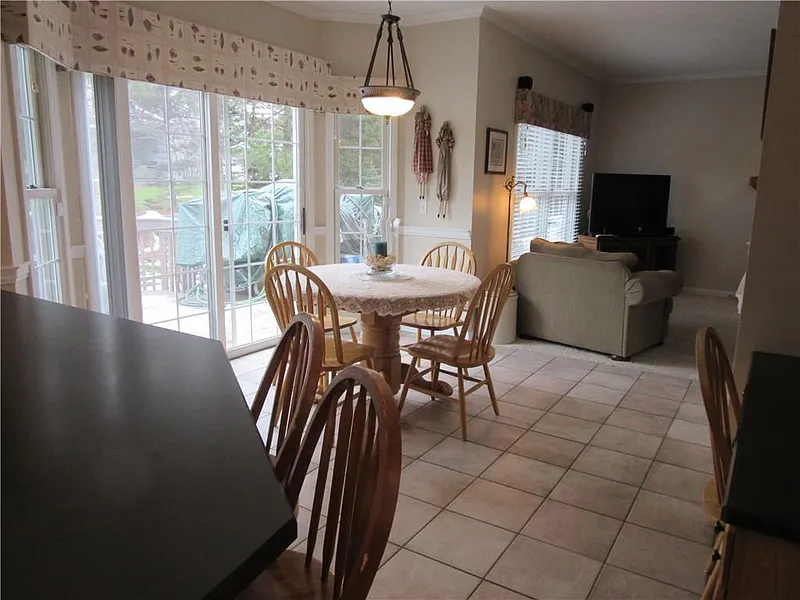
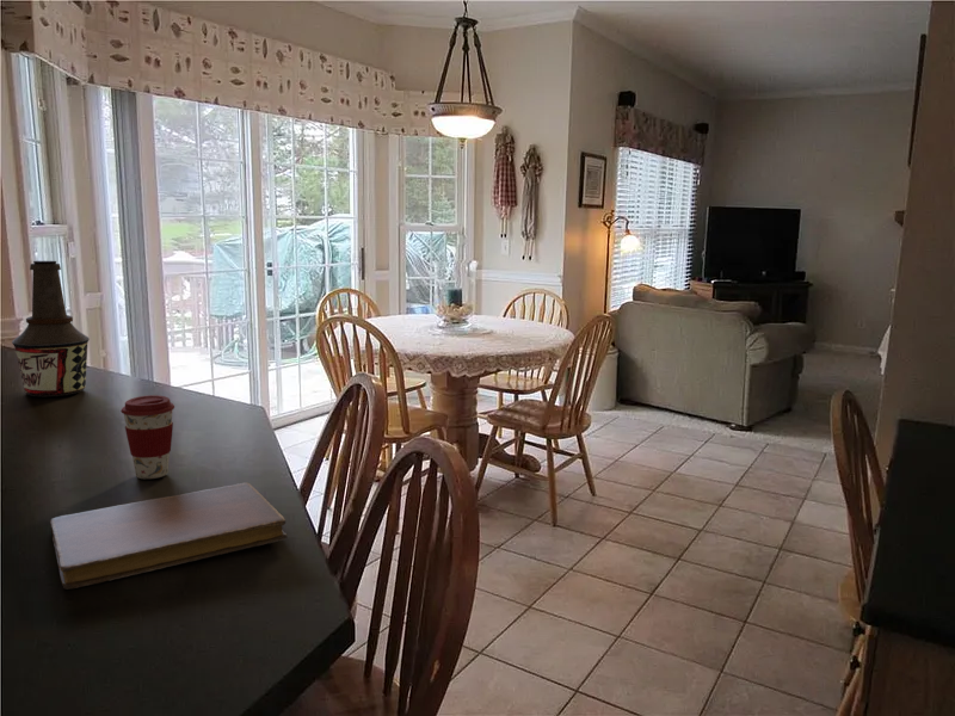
+ notebook (168, 526)
+ coffee cup (149, 437)
+ bottle (47, 327)
